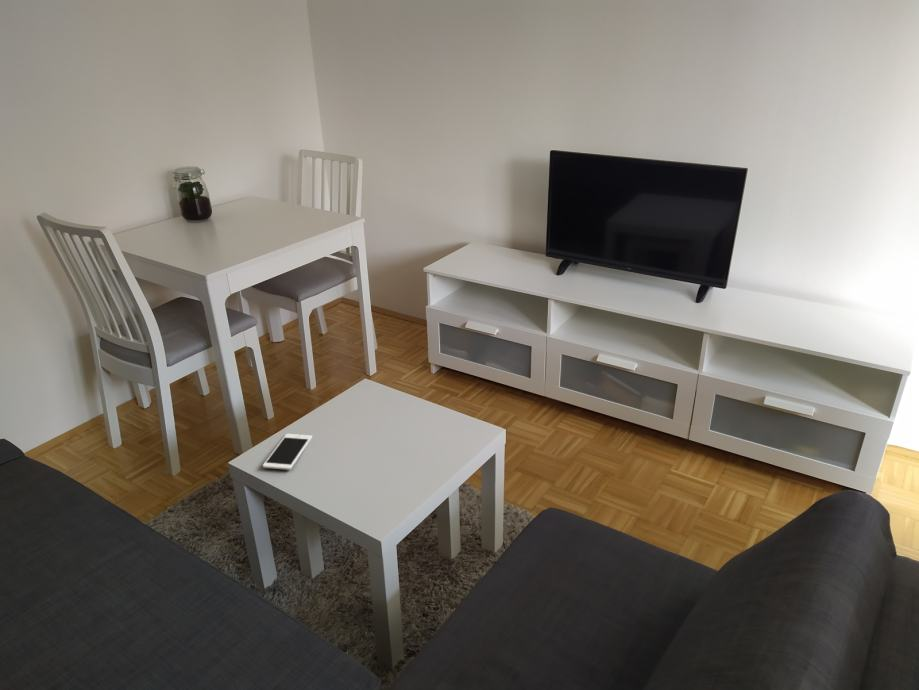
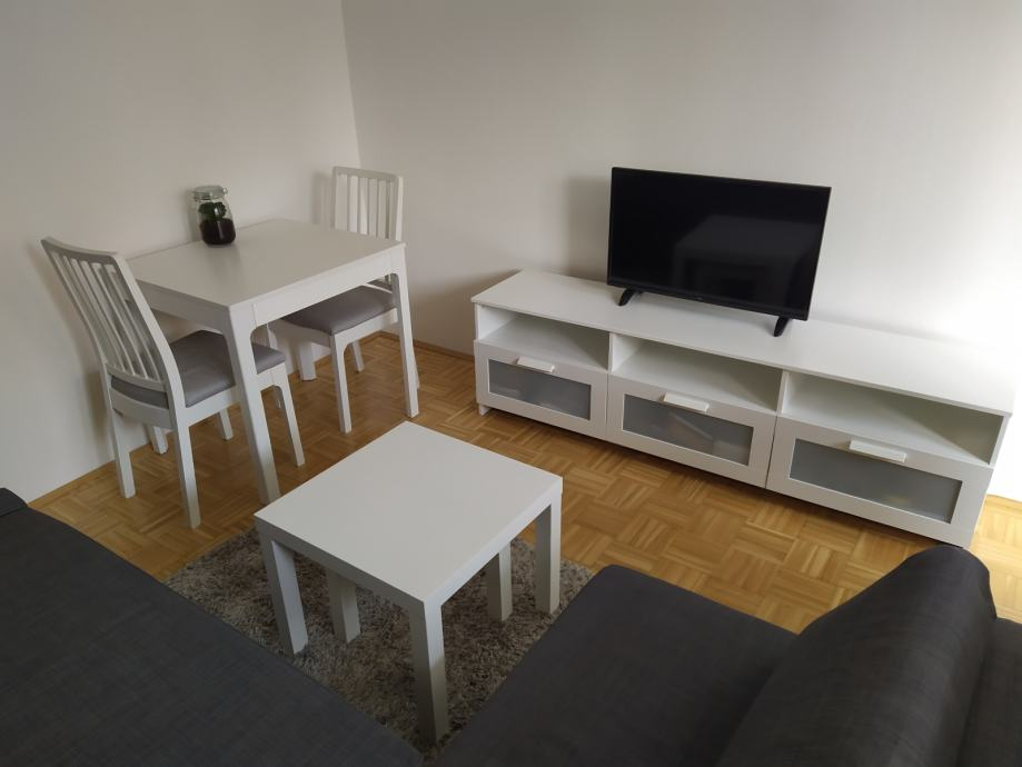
- cell phone (288, 450)
